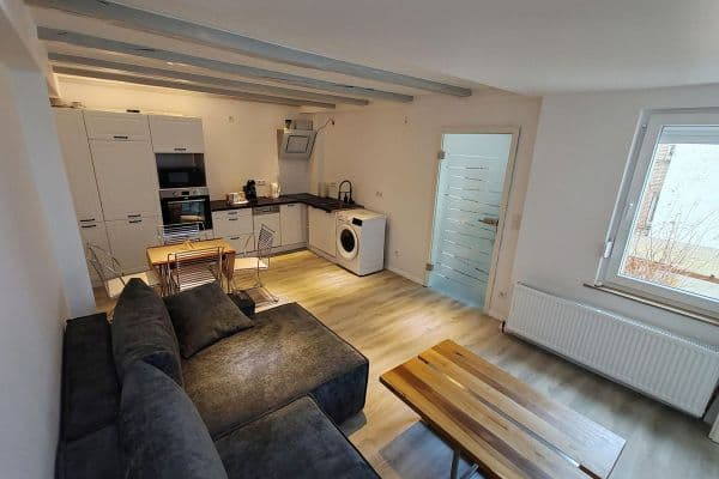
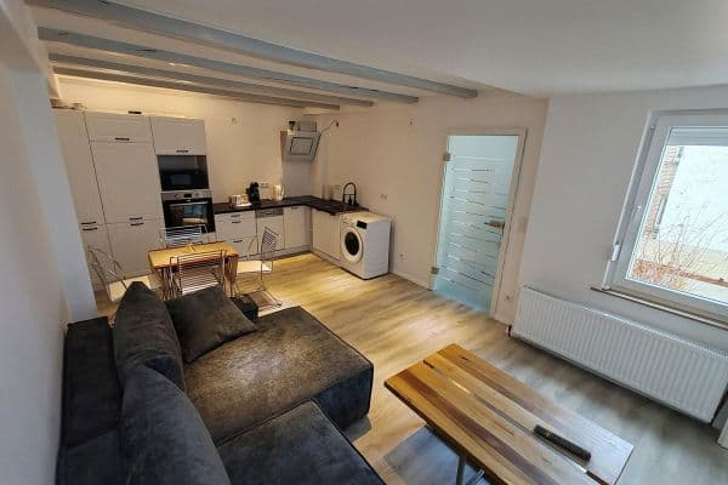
+ remote control (561, 441)
